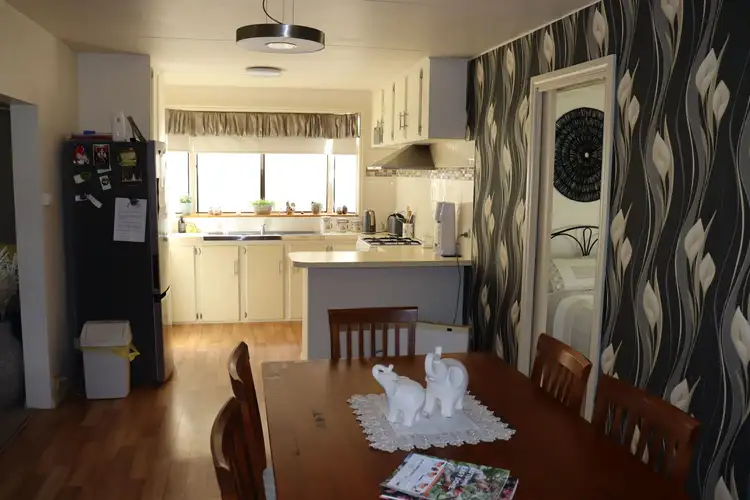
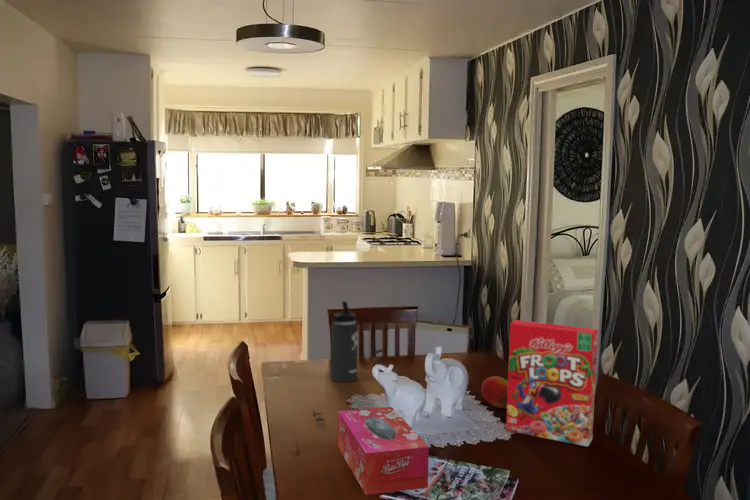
+ thermos bottle (343, 340)
+ cereal box (550, 380)
+ fruit (500, 392)
+ tissue box (379, 446)
